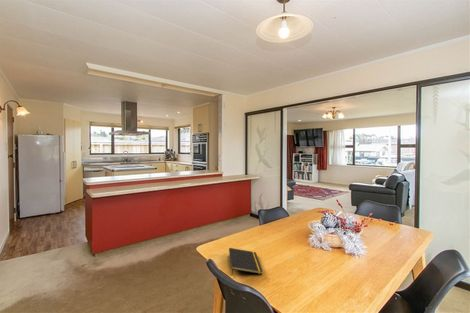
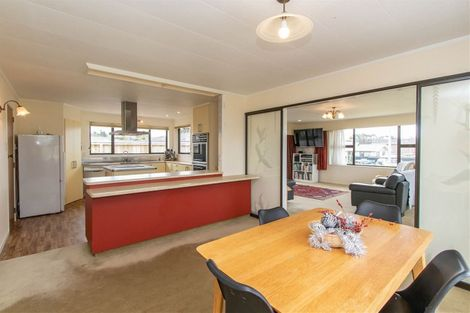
- notepad (244, 259)
